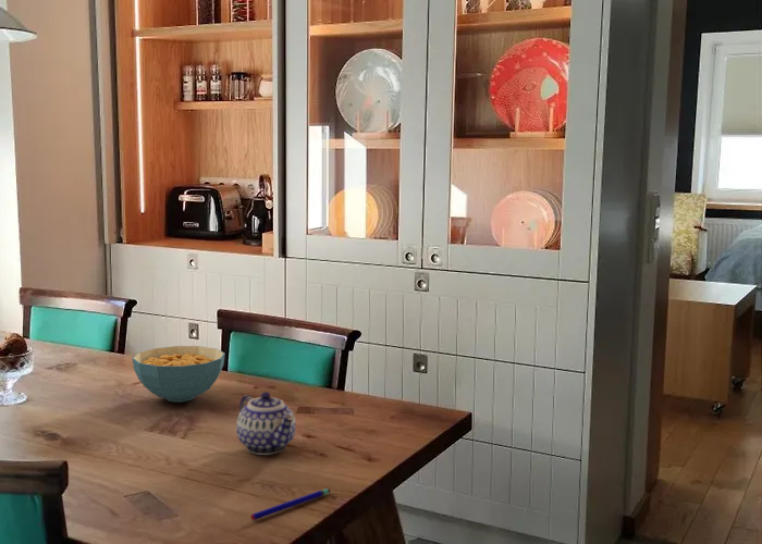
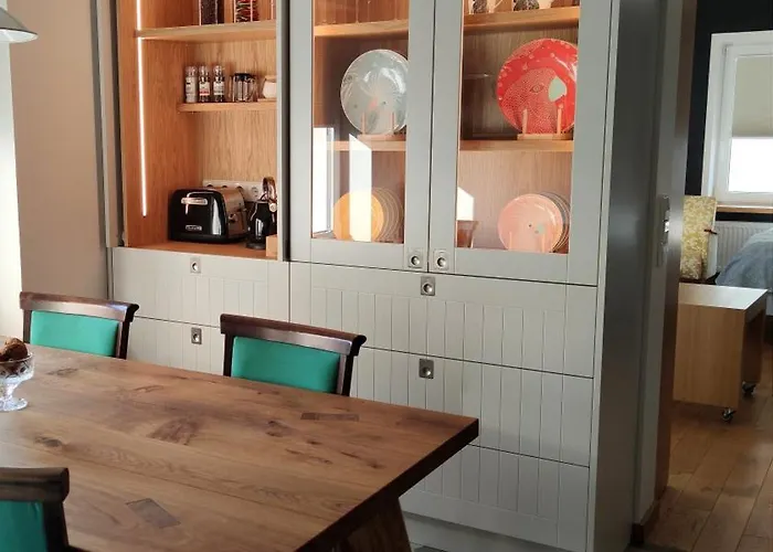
- pen (292, 503)
- cereal bowl (180, 376)
- teapot (266, 420)
